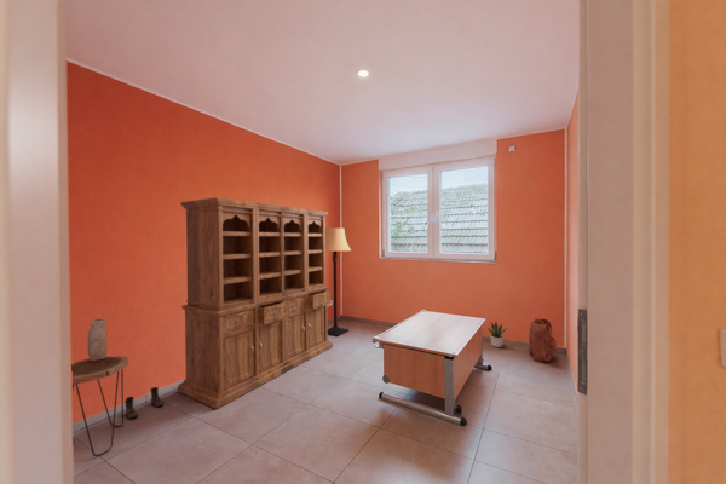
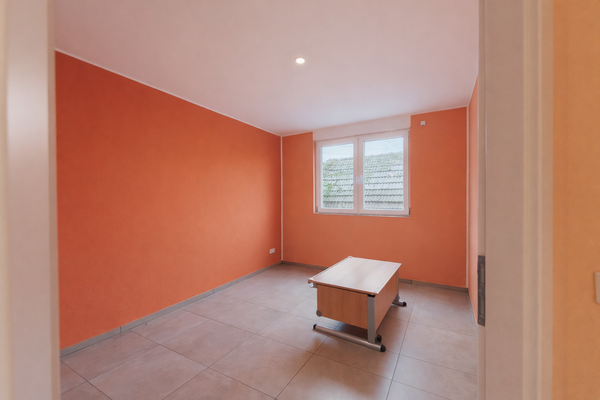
- lamp (335, 280)
- boots (151, 402)
- backpack (540, 338)
- side table (103, 399)
- bookcase (269, 287)
- potted plant (497, 332)
- vase (97, 339)
